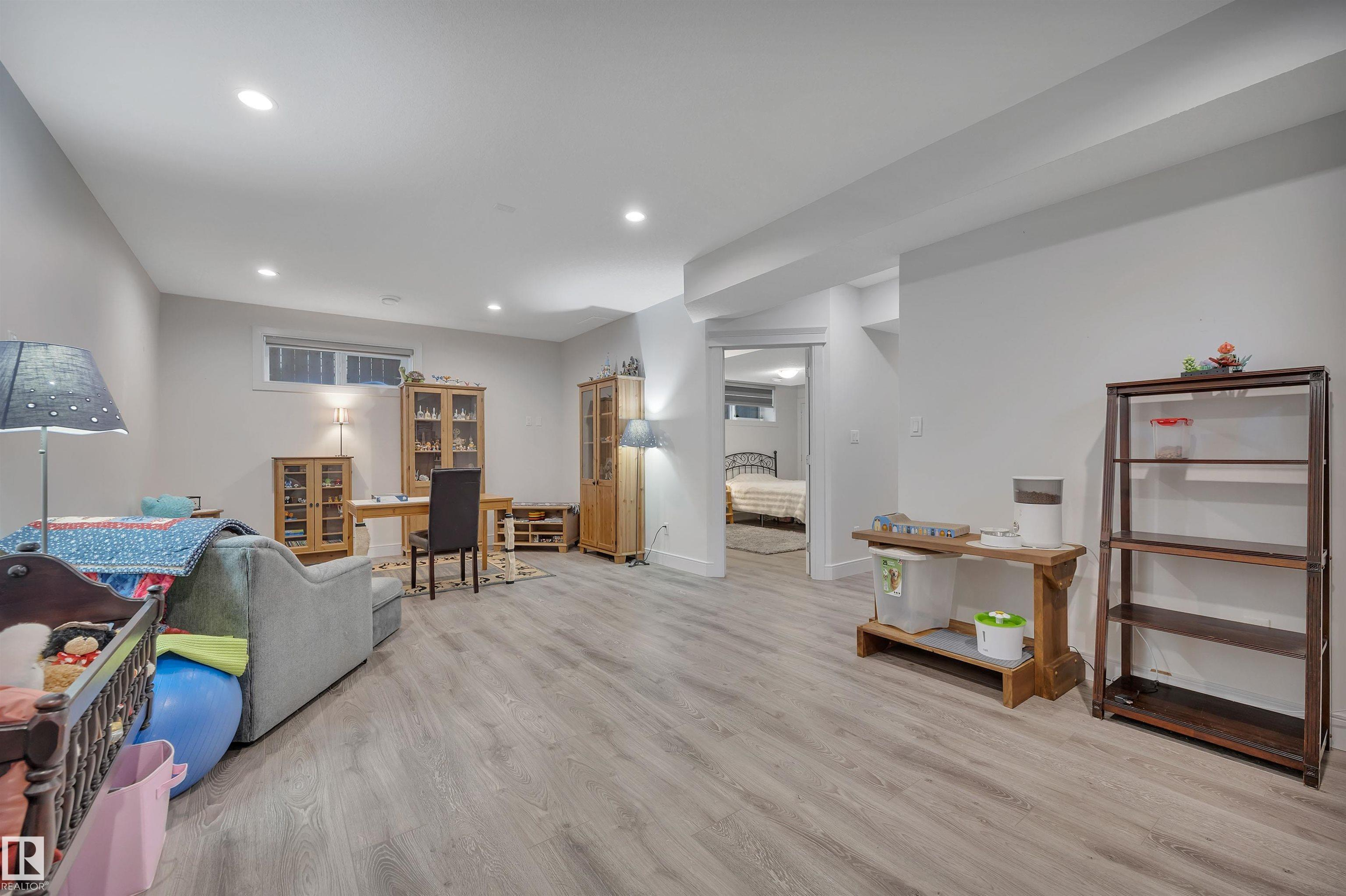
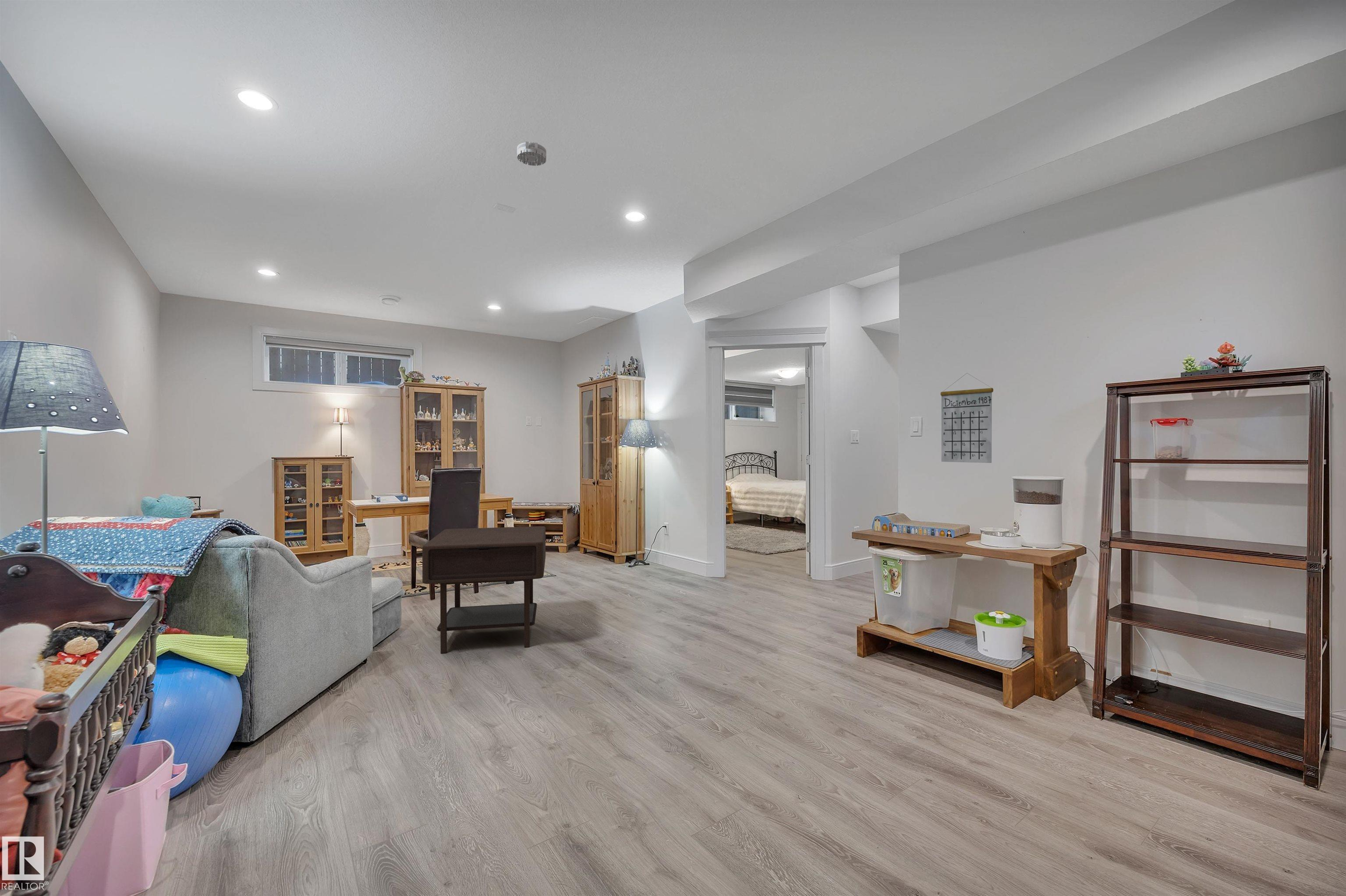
+ side table (490, 582)
+ calendar (966, 417)
+ smoke detector (531, 153)
